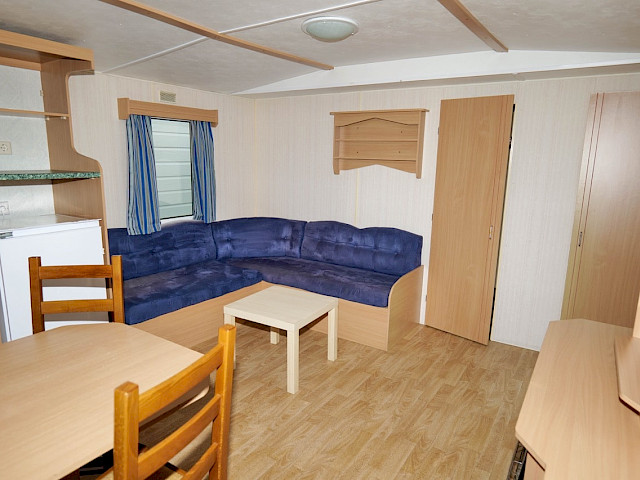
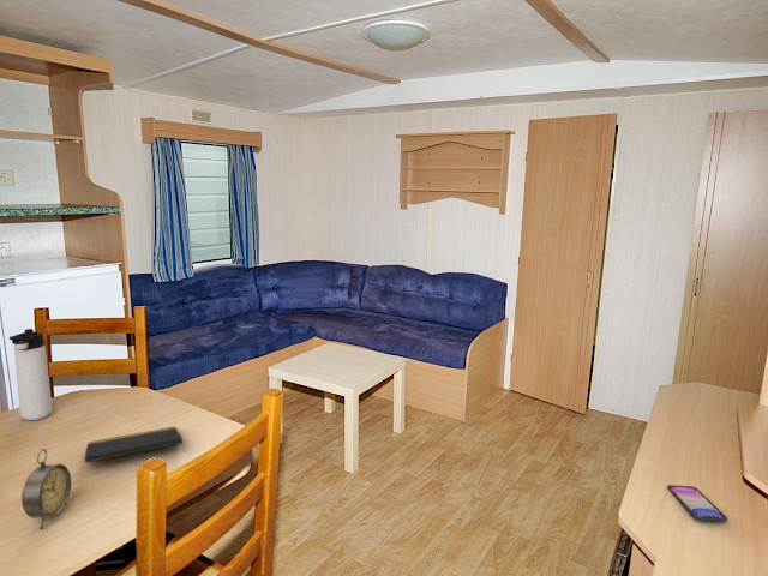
+ alarm clock (44, 484)
+ smartphone (695, 502)
+ thermos bottle (29, 376)
+ notepad (133, 443)
